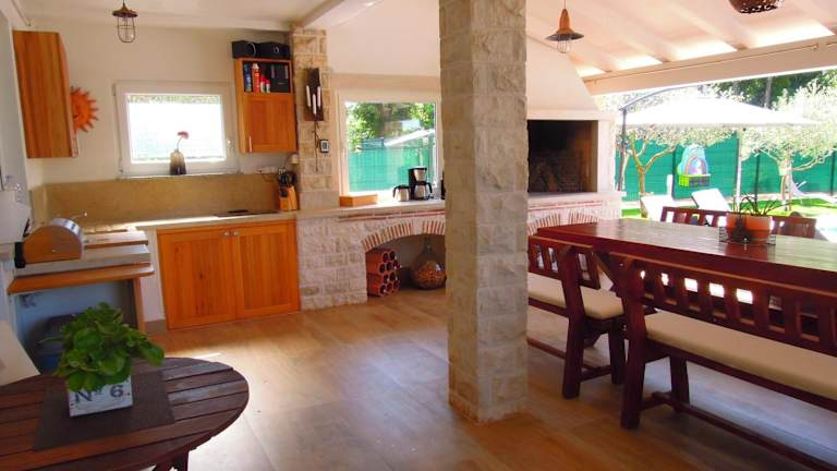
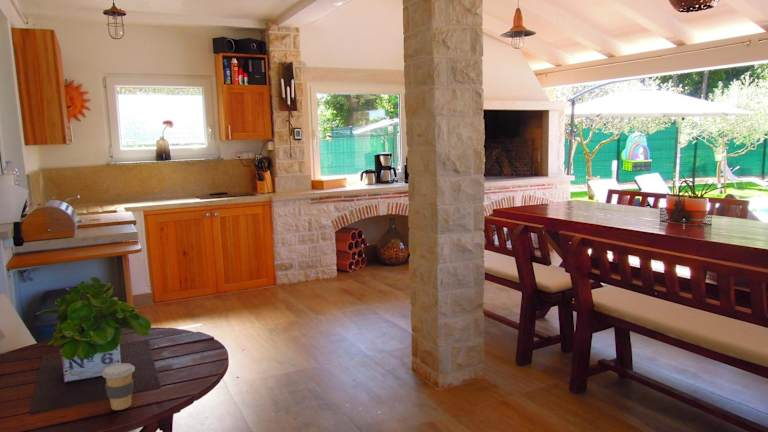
+ coffee cup (119, 387)
